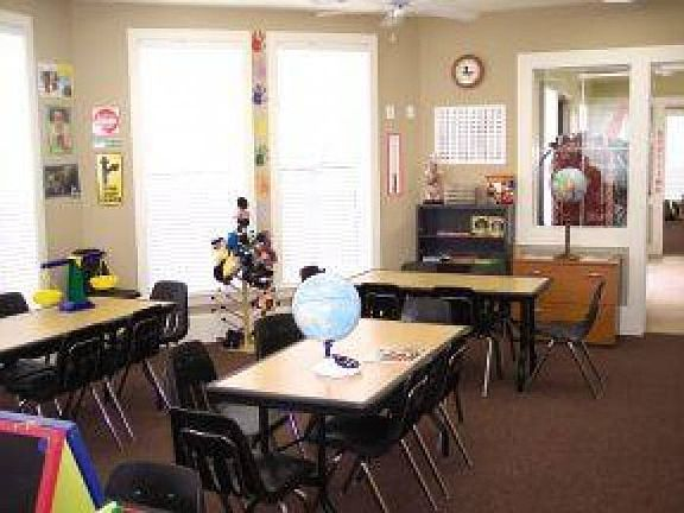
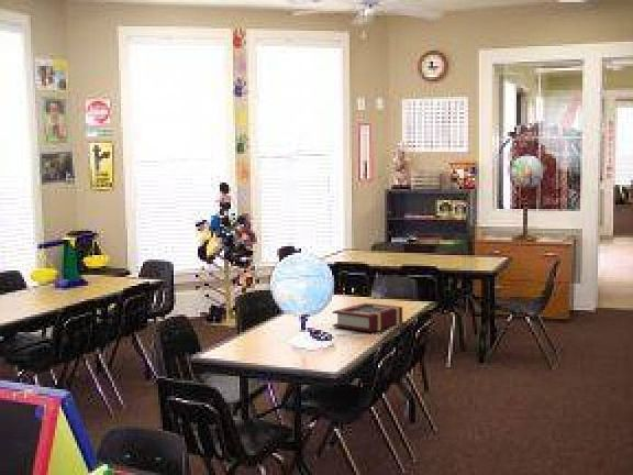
+ book (368, 316)
